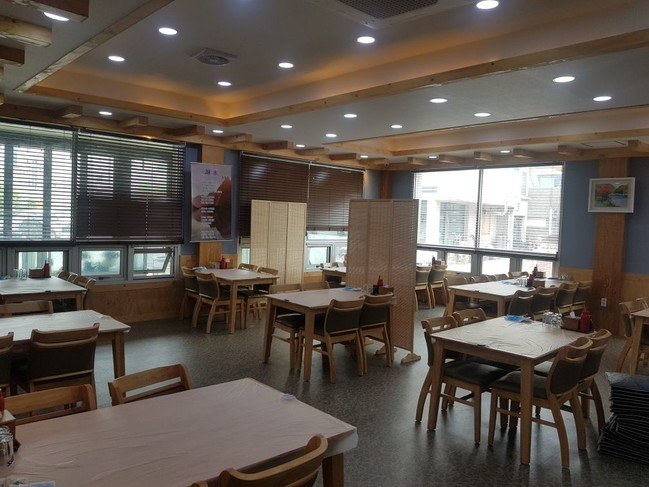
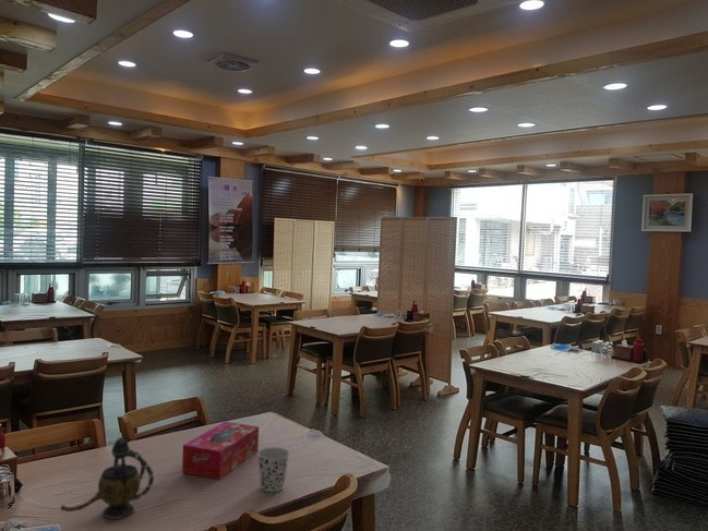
+ teapot (107, 476)
+ tissue box (221, 448)
+ cup (273, 470)
